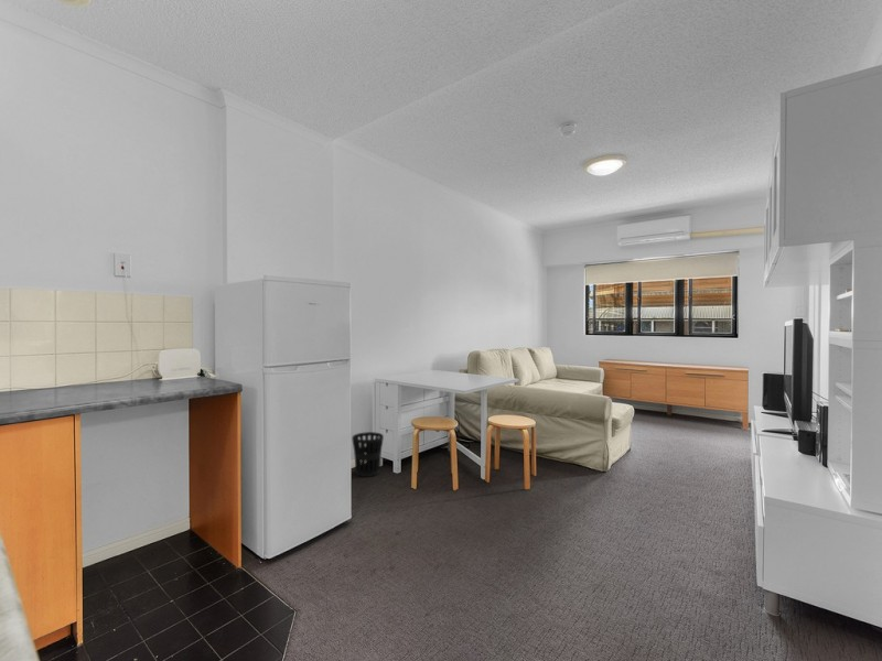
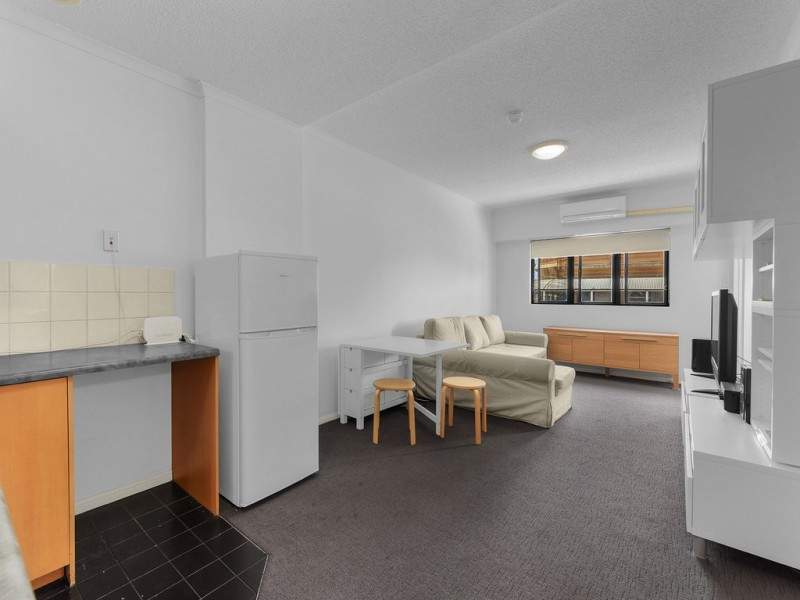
- wastebasket (367, 454)
